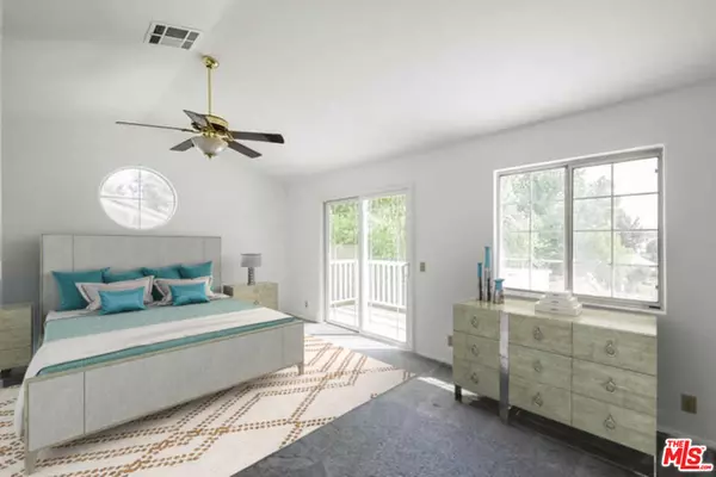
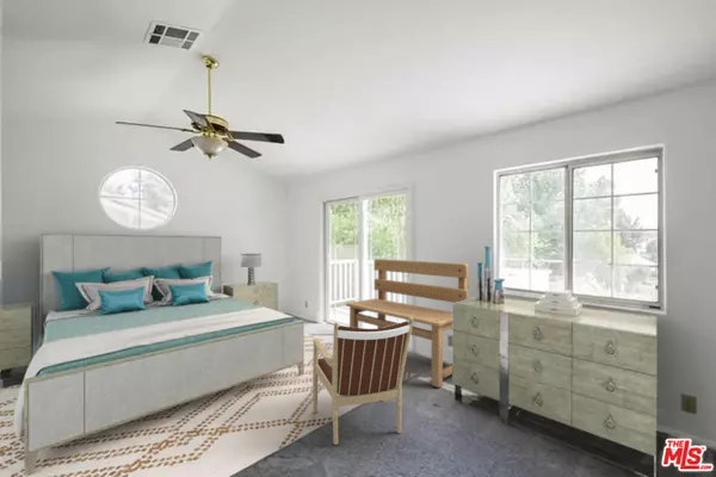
+ armchair (360, 367)
+ bench (403, 311)
